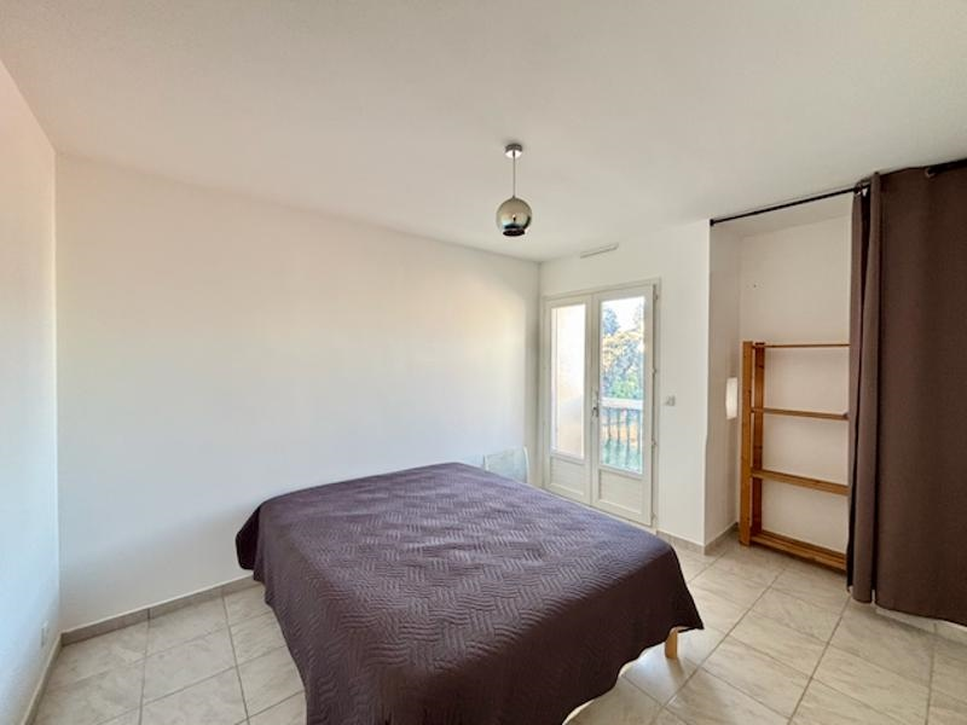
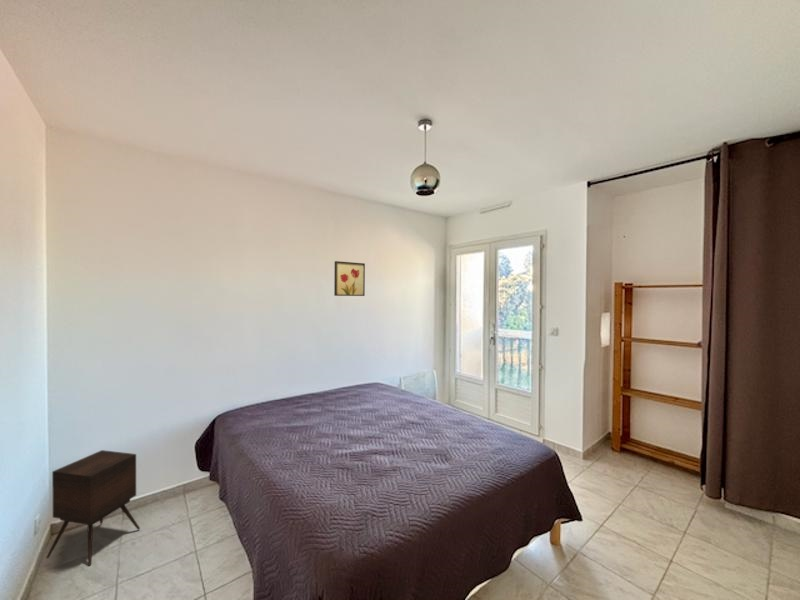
+ side table (95, 502)
+ wall art (349, 279)
